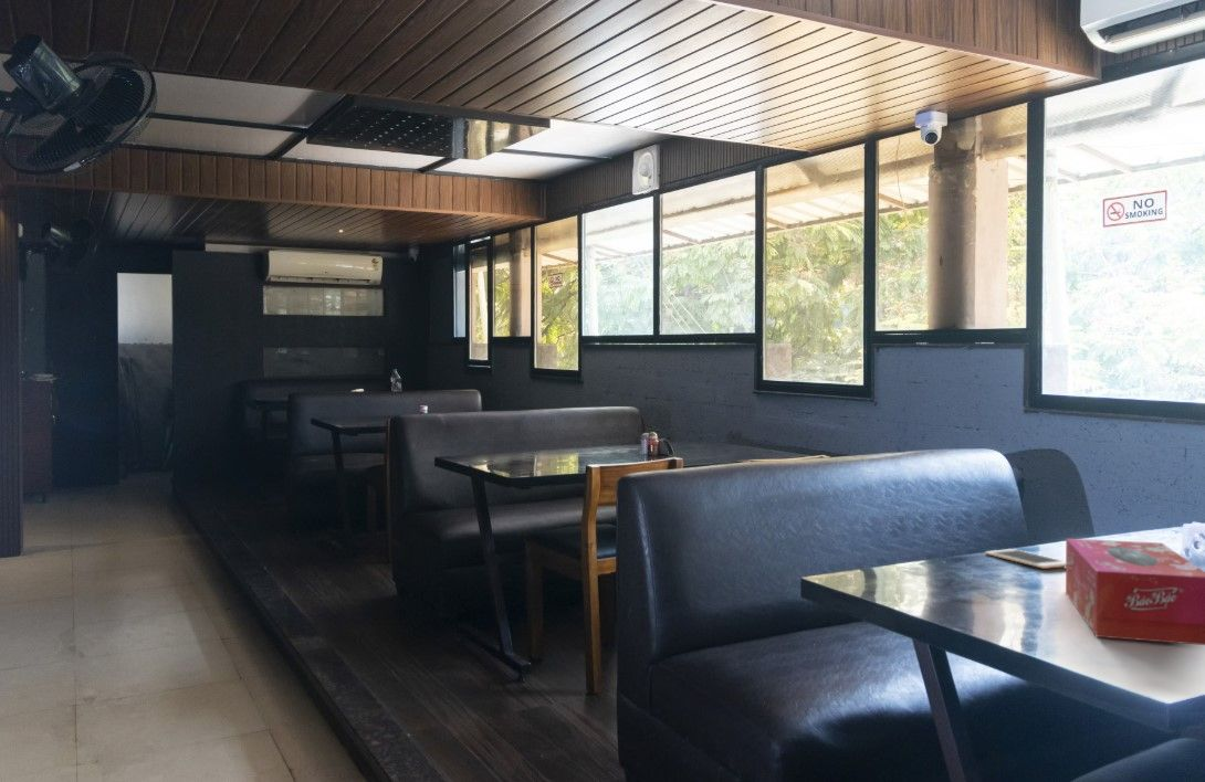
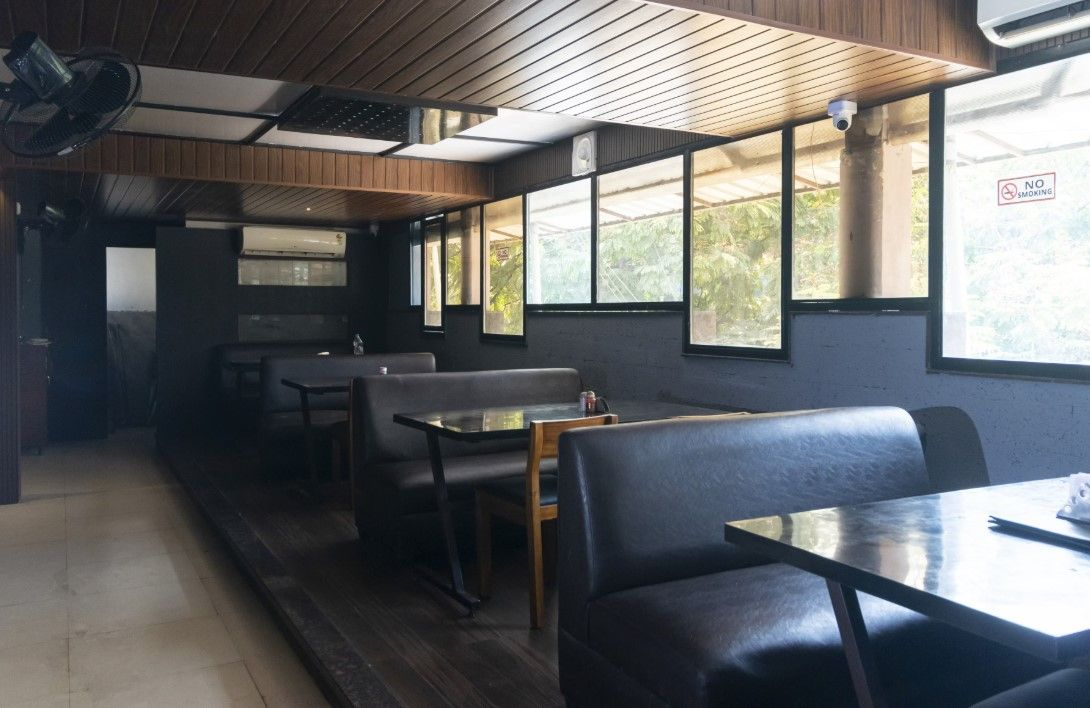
- cell phone (1027, 558)
- tissue box (1131, 585)
